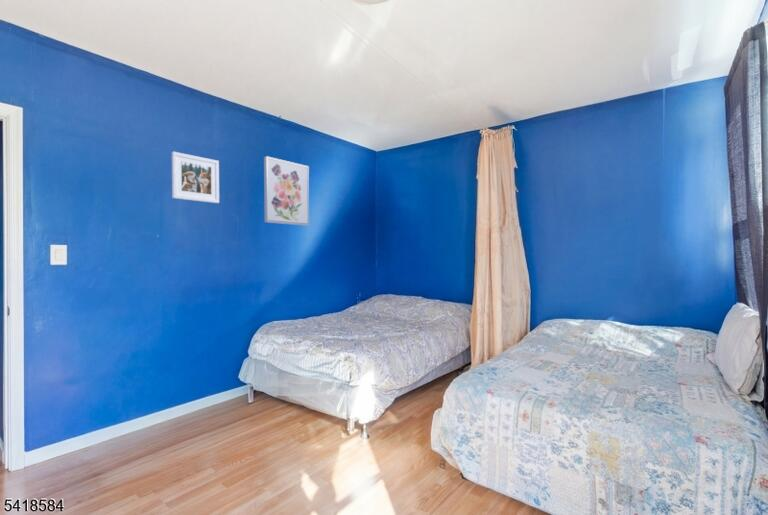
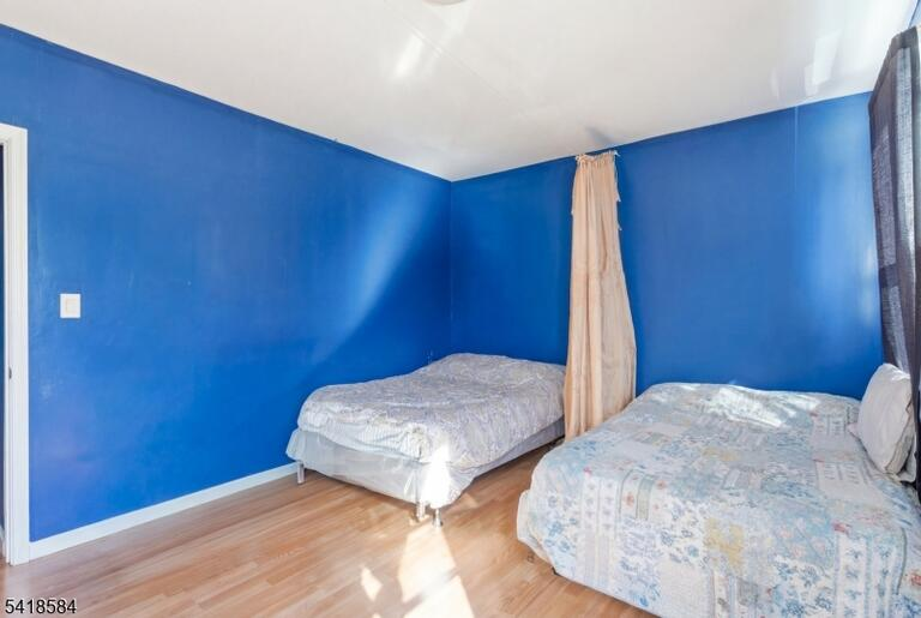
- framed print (196, 178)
- wall art (287, 192)
